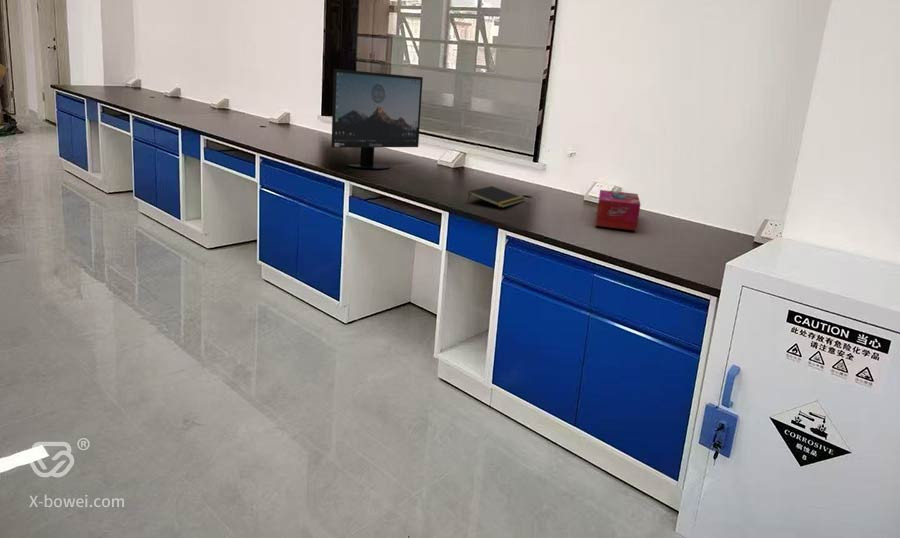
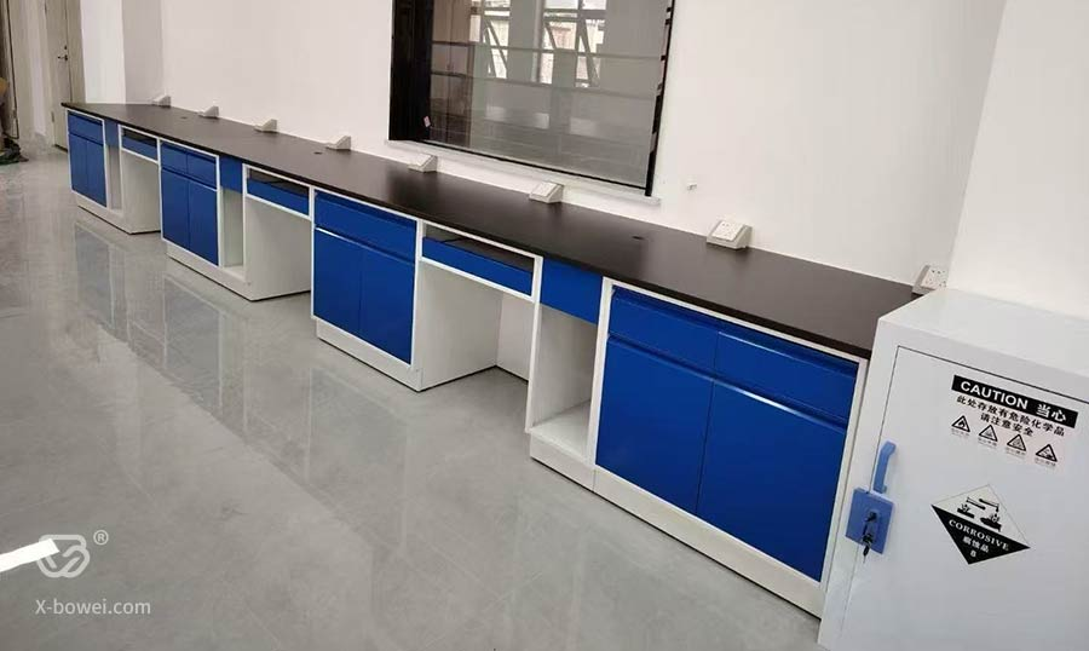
- tissue box (617, 209)
- monitor (376, 120)
- notepad (497, 196)
